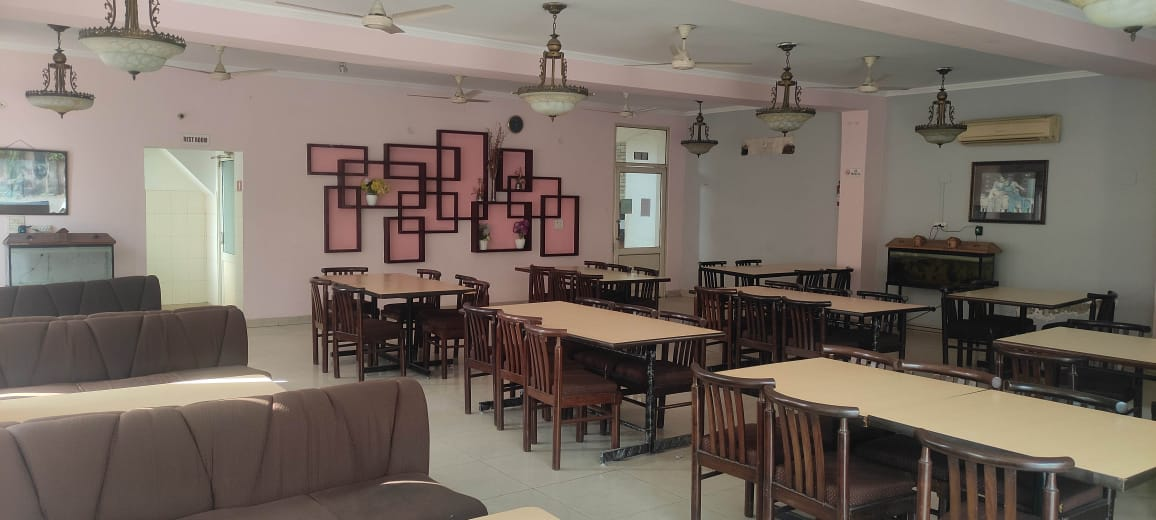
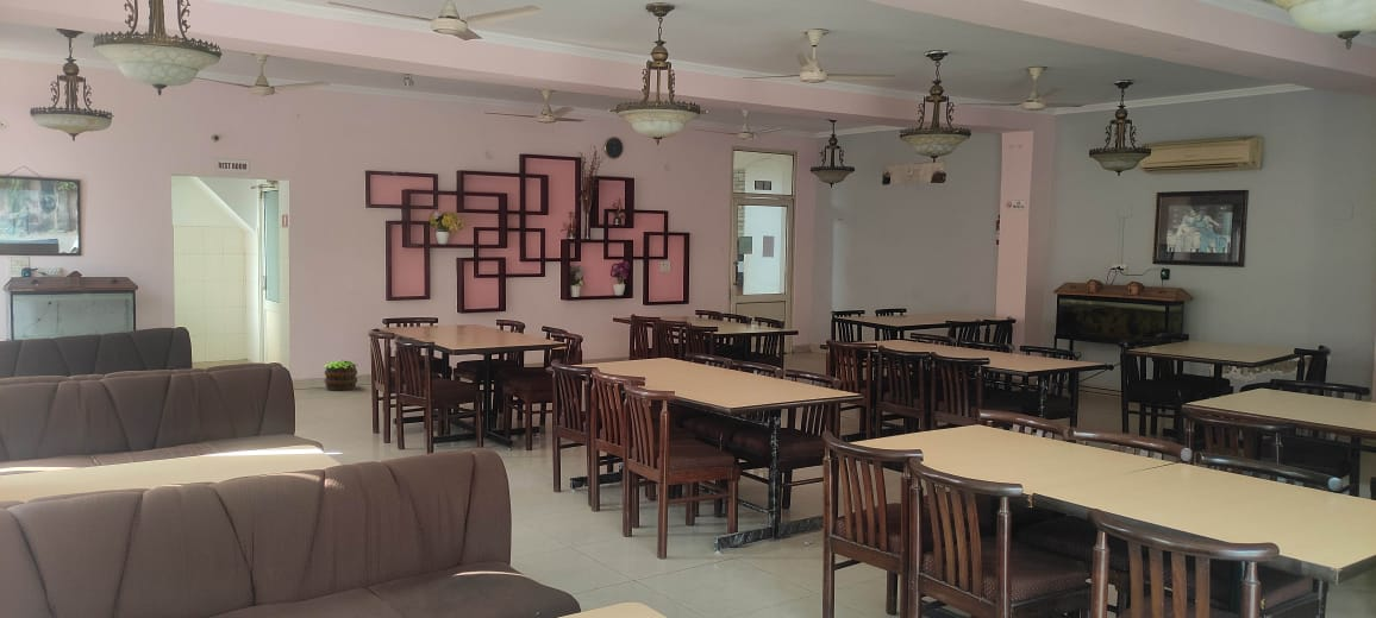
+ potted plant (340, 374)
